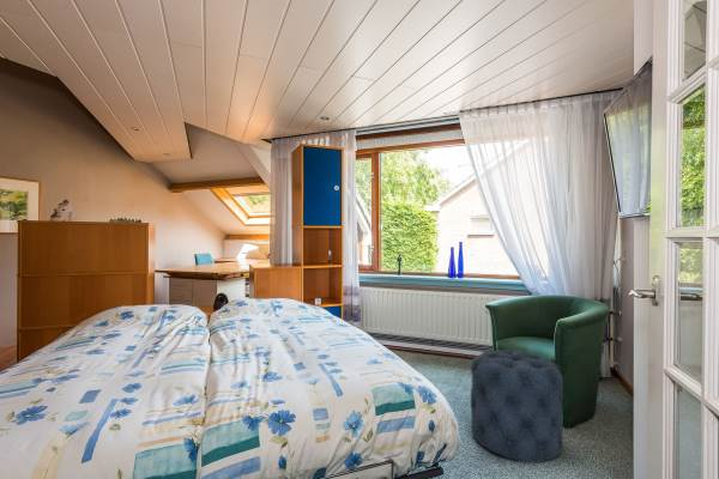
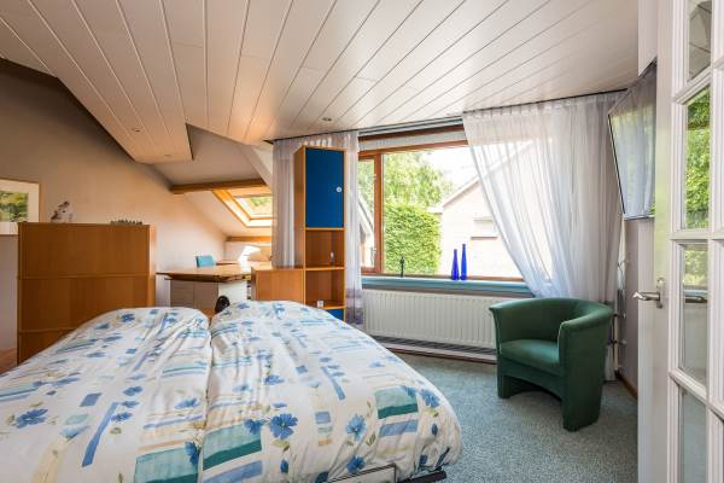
- ottoman (514, 398)
